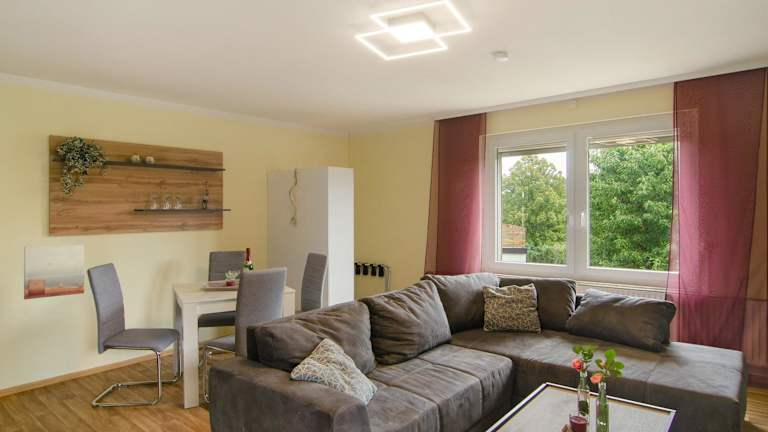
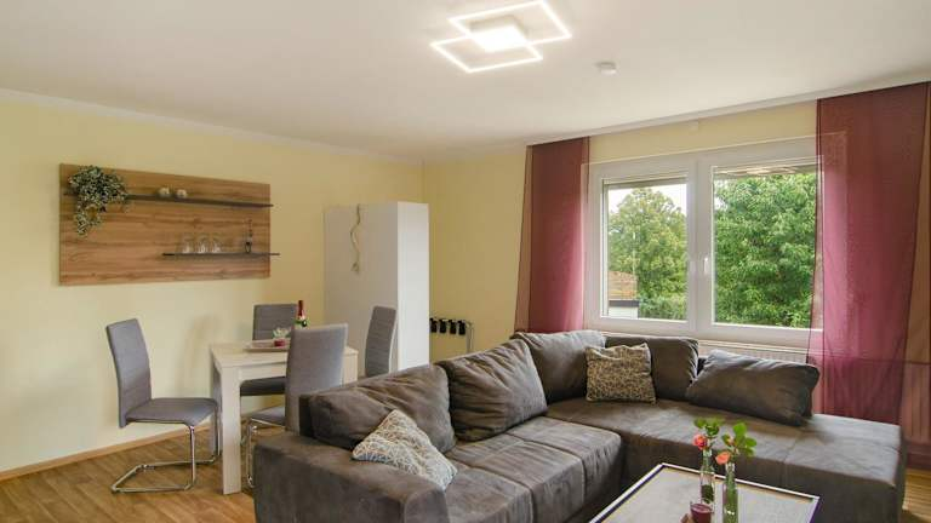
- wall art (55, 270)
